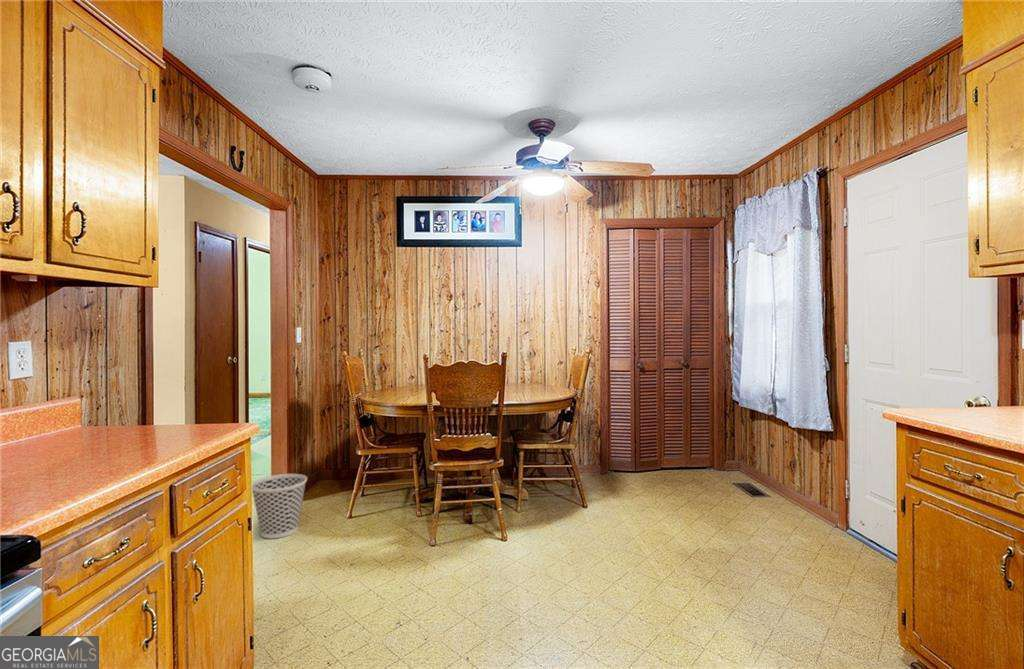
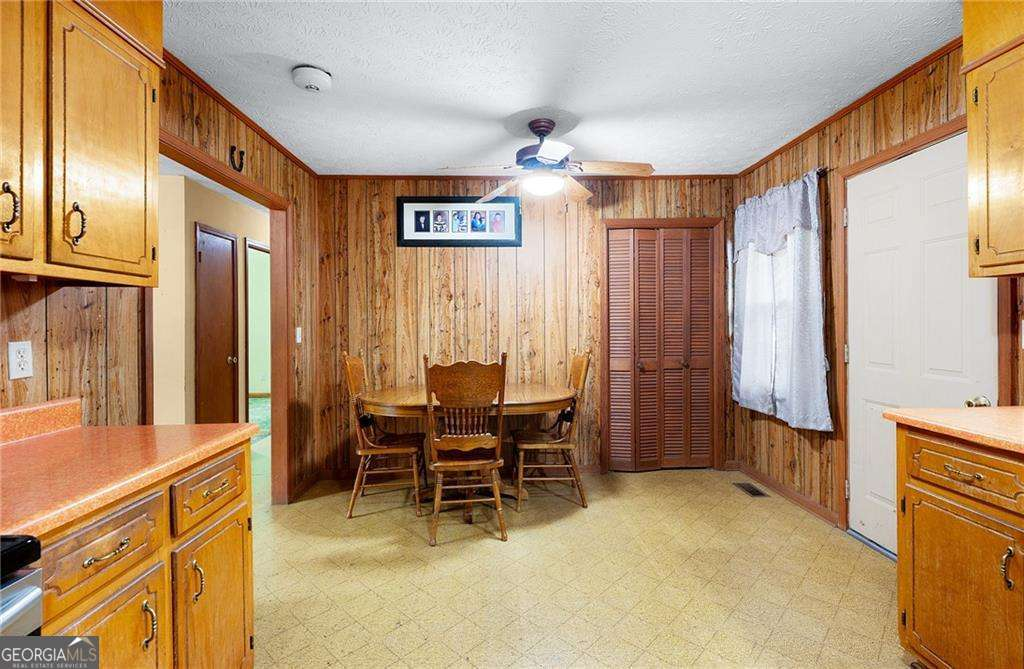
- wastebasket (279, 506)
